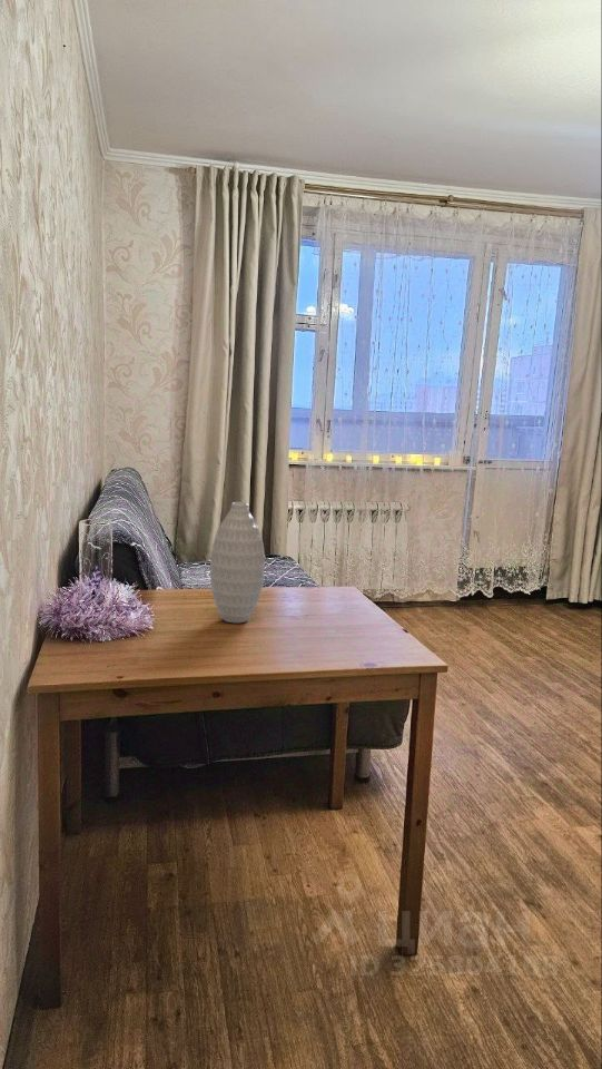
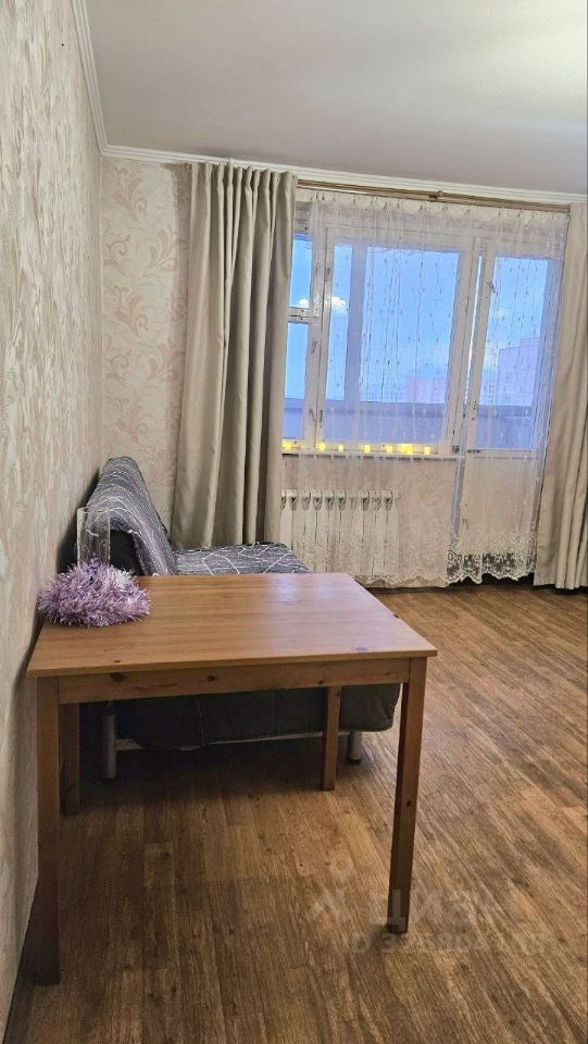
- vase (237, 561)
